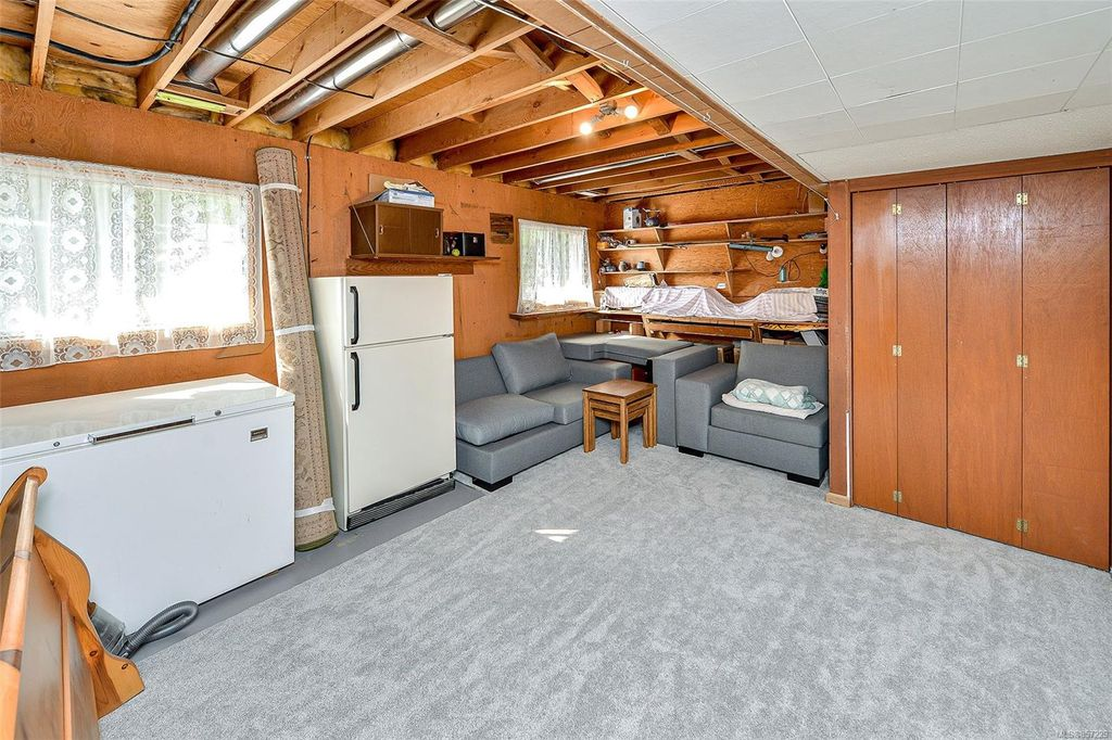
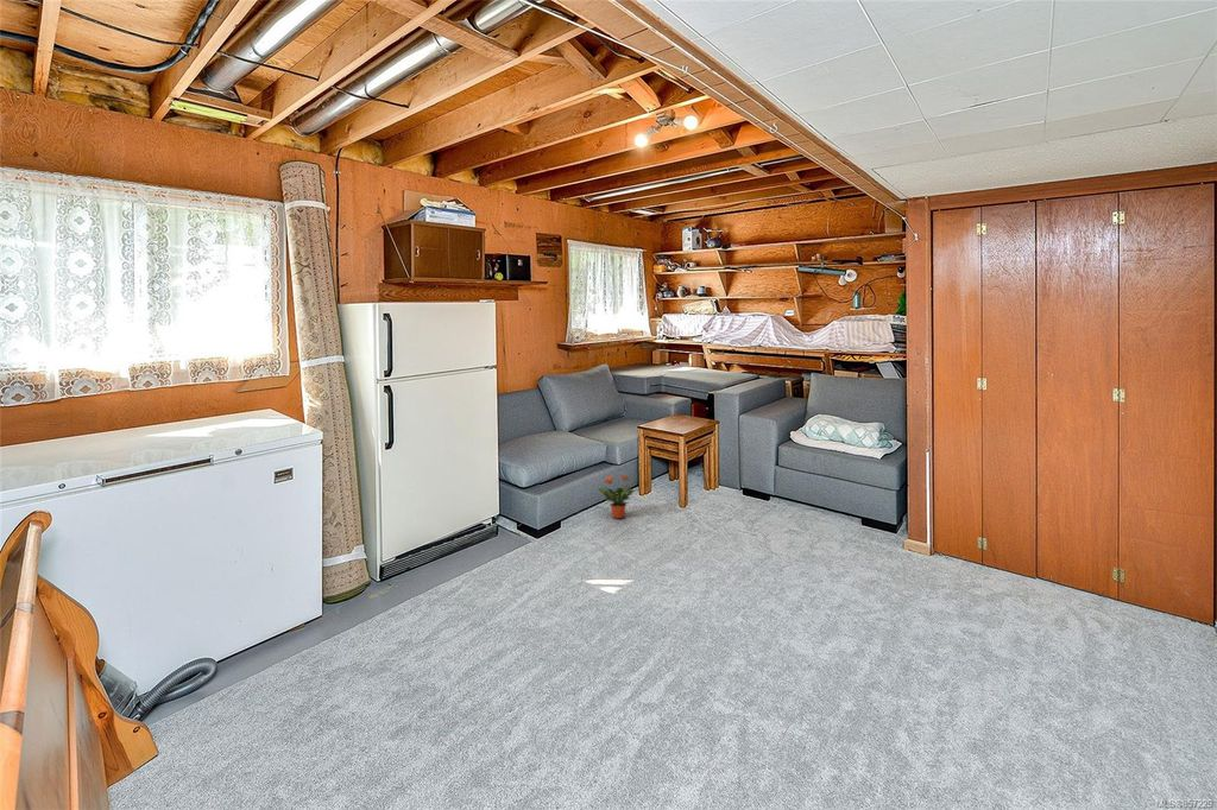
+ potted plant (616, 495)
